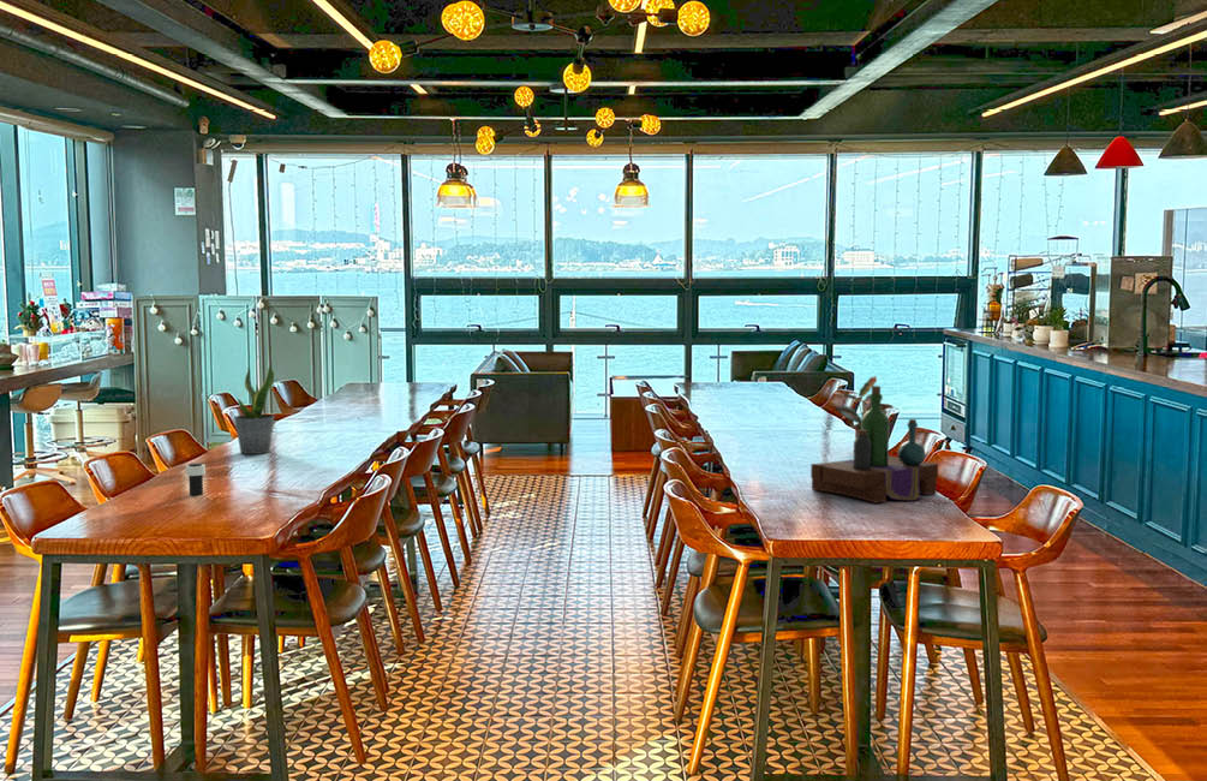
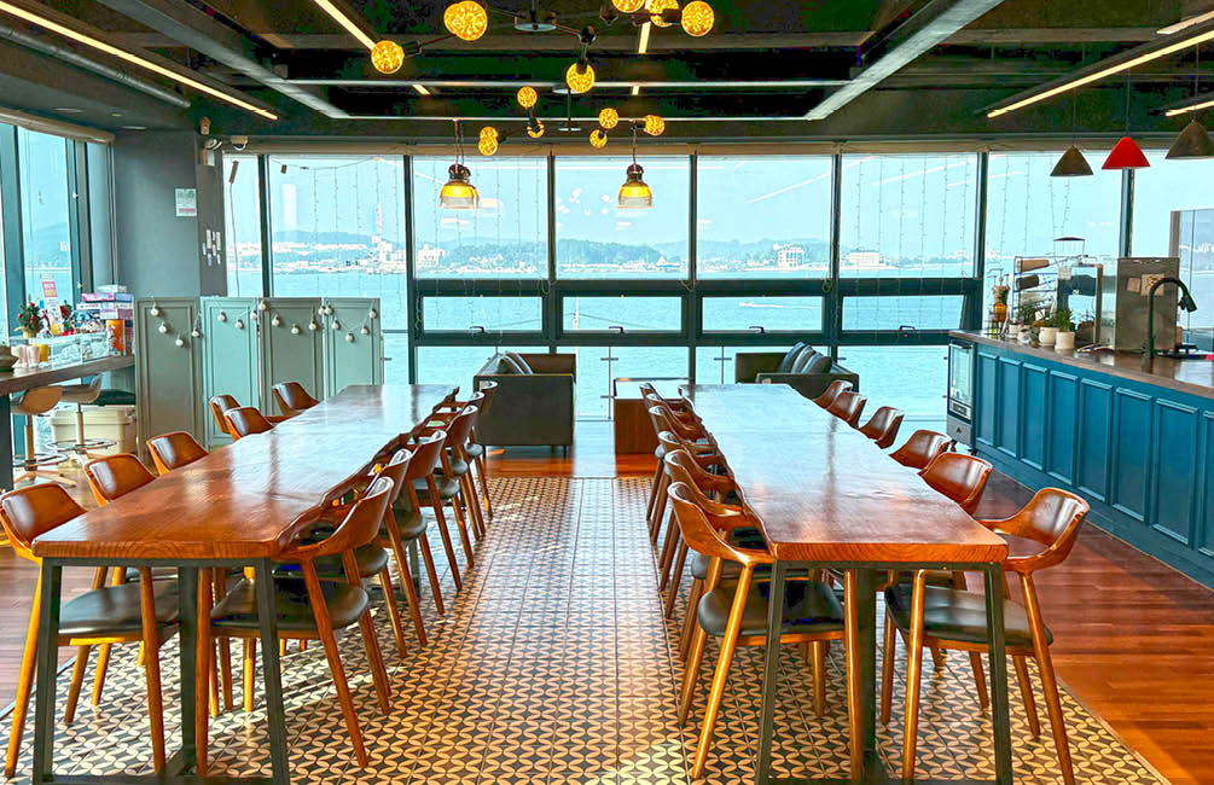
- potted plant (253, 409)
- bottle (874, 439)
- potted plant (859, 416)
- cup (196, 478)
